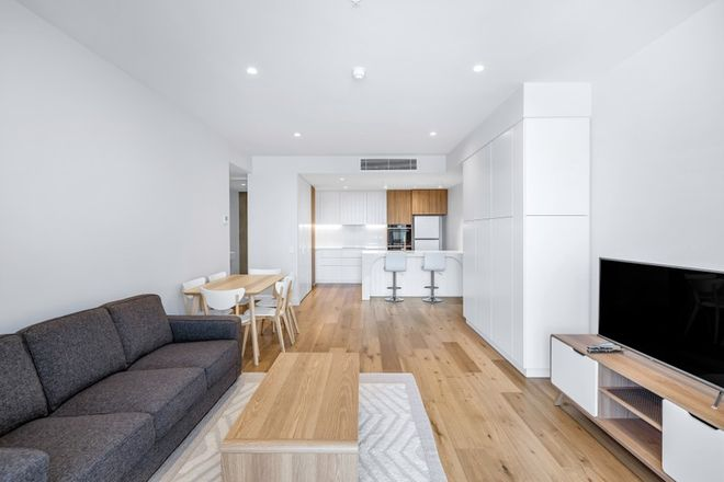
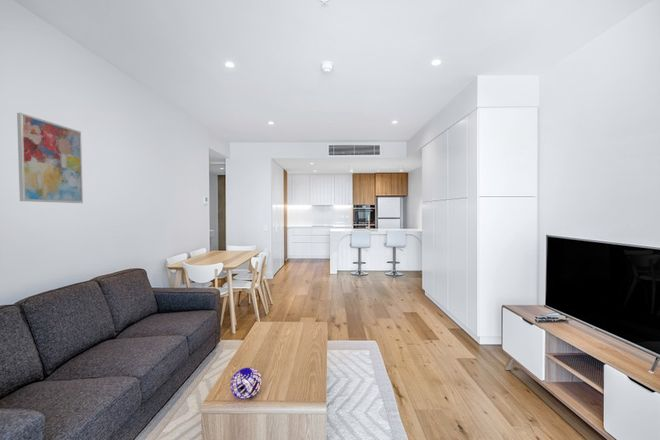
+ decorative orb (246, 382)
+ wall art (53, 162)
